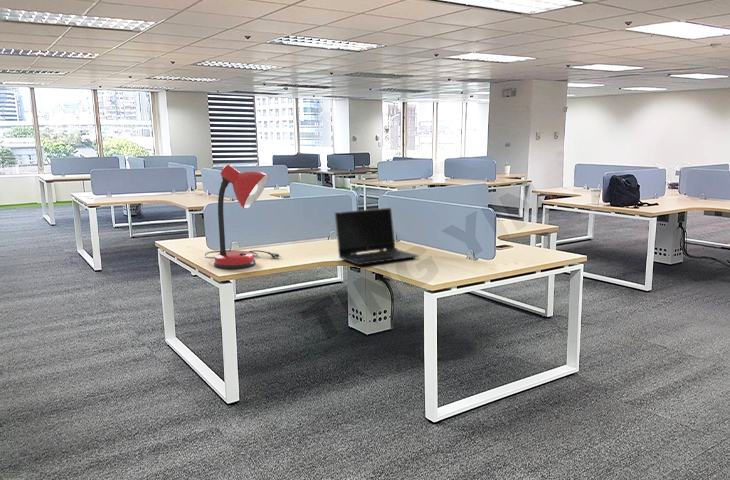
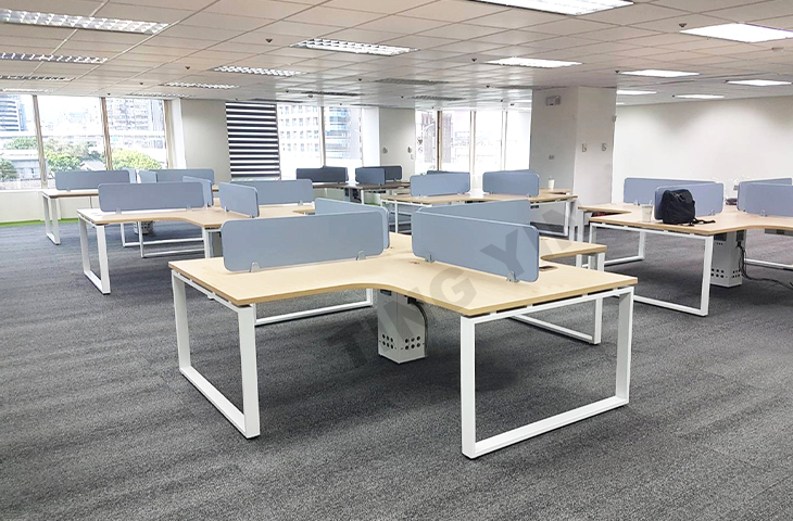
- desk lamp (244, 208)
- laptop computer (376, 235)
